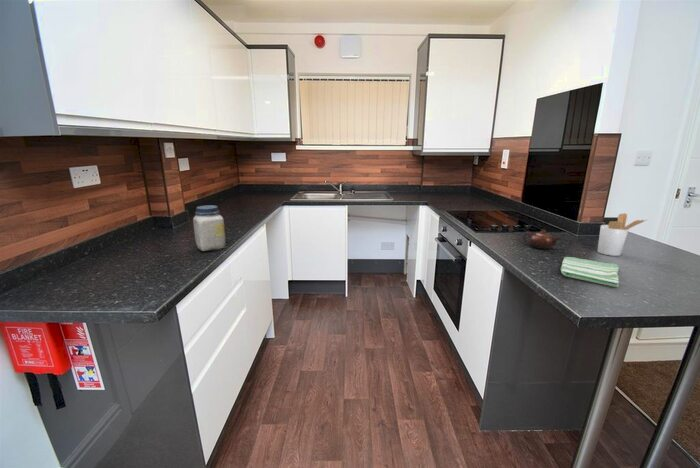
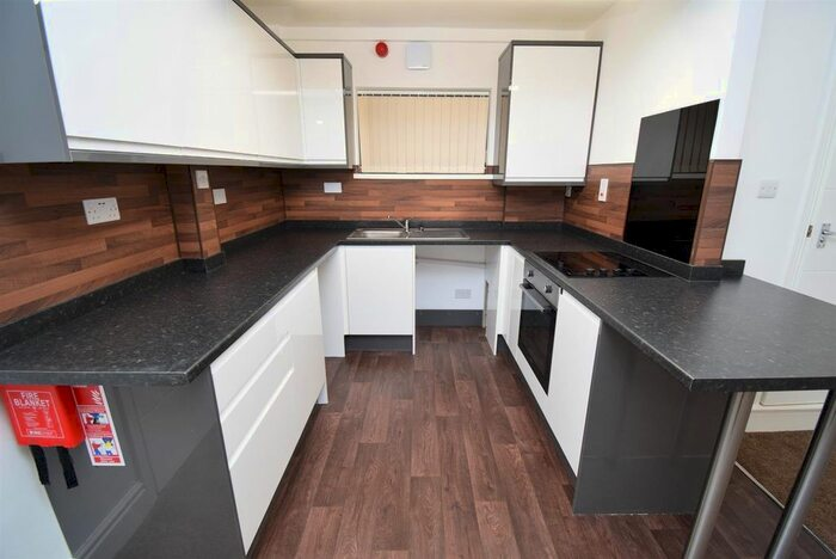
- dish towel (589, 269)
- utensil holder (620, 235)
- teapot (541, 238)
- jar (209, 227)
